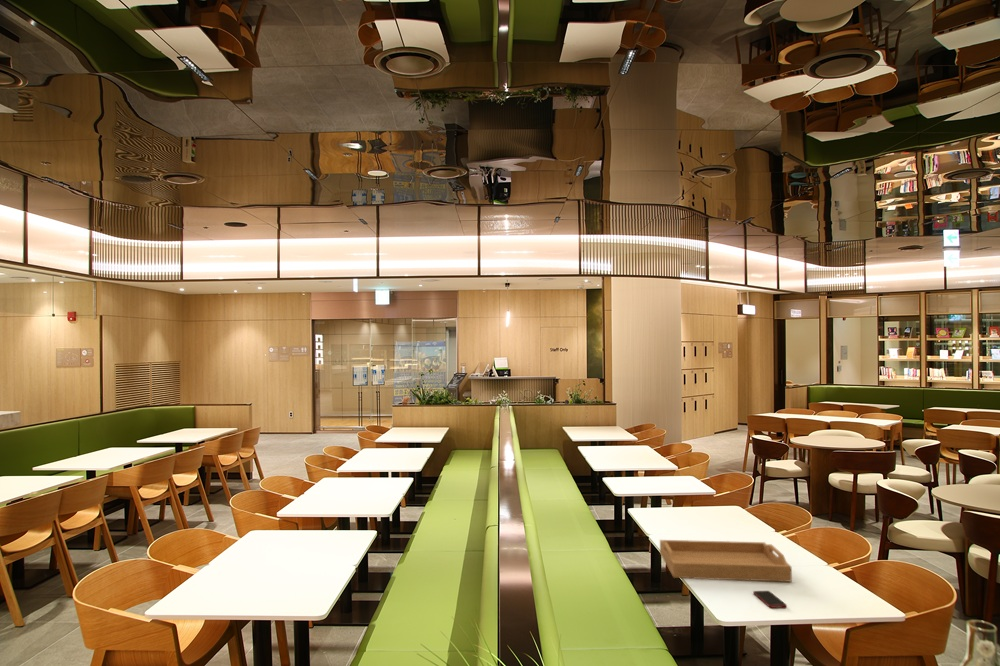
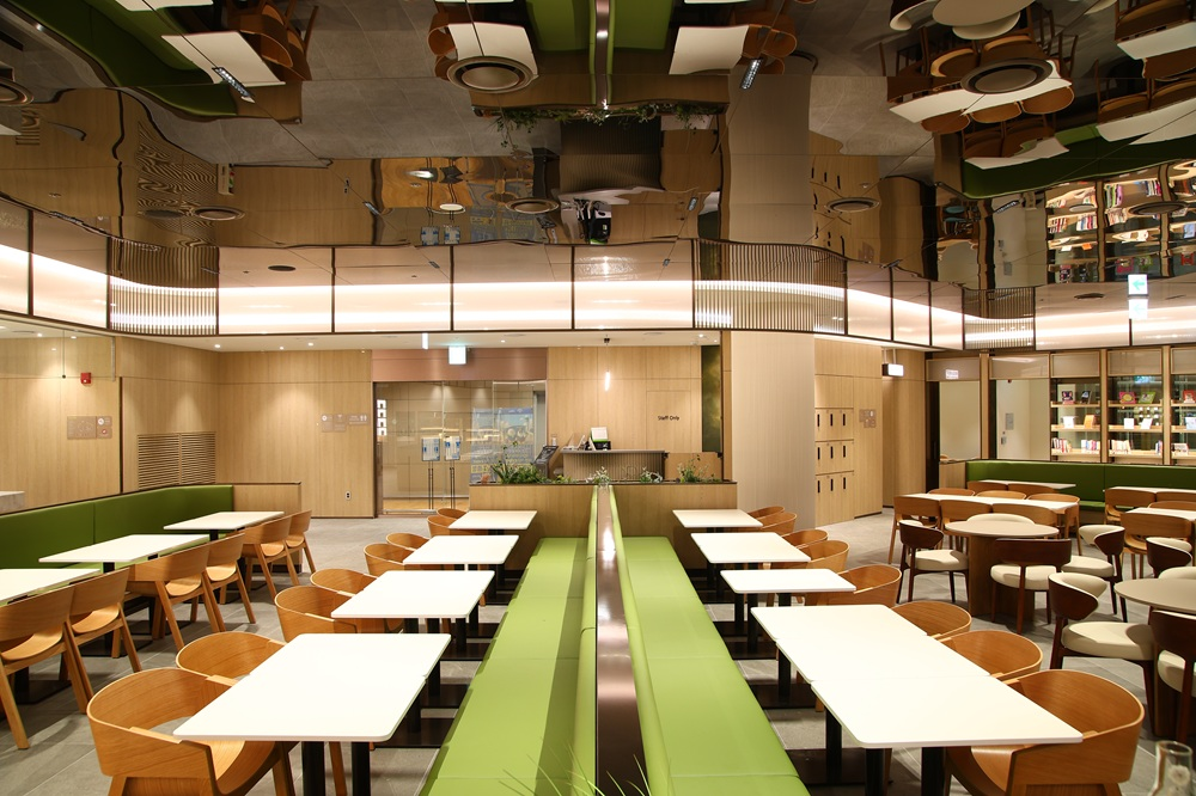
- cell phone (769, 599)
- serving tray (721, 557)
